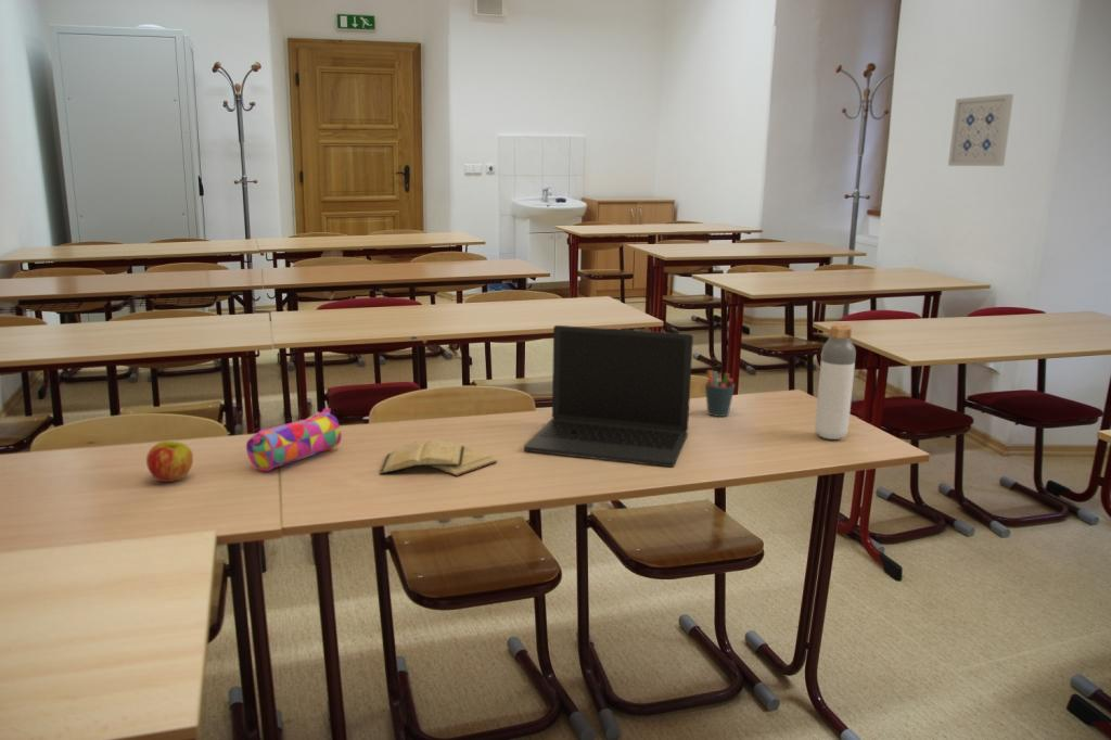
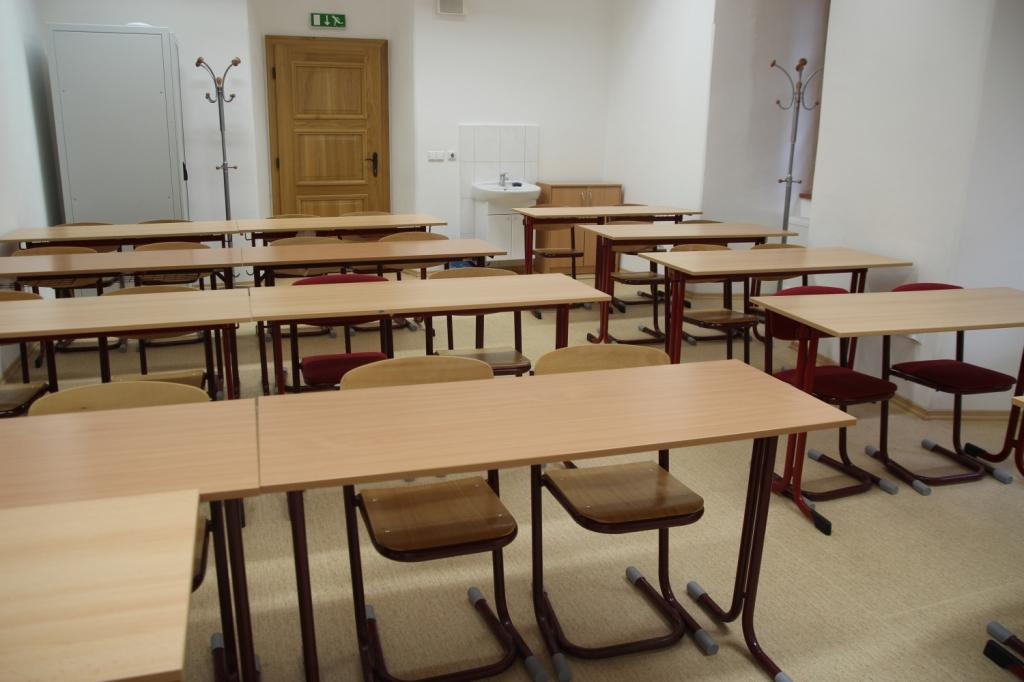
- wall art (979, 131)
- pen holder (718, 391)
- pencil case (295, 438)
- bottle (835, 381)
- apple (169, 460)
- diary (432, 455)
- laptop (610, 391)
